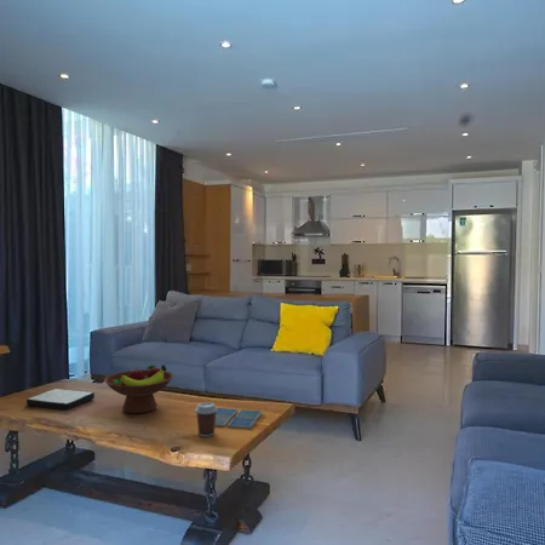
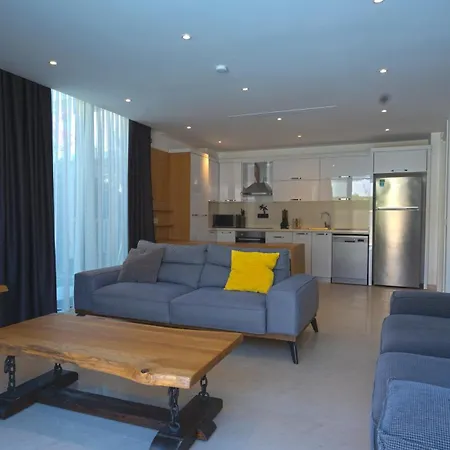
- fruit bowl (139, 386)
- drink coaster (231, 417)
- coffee cup (206, 419)
- book (61, 398)
